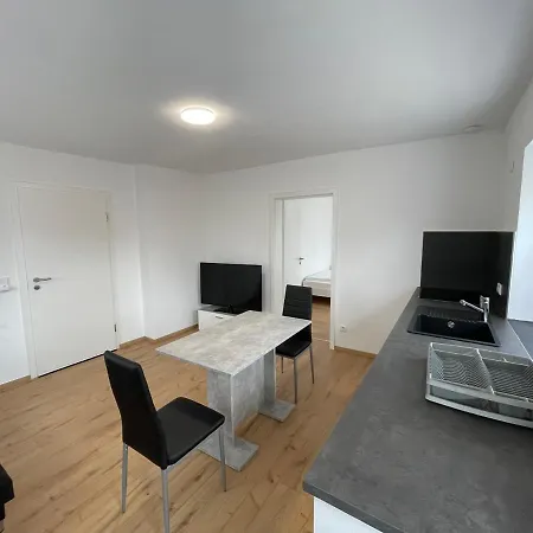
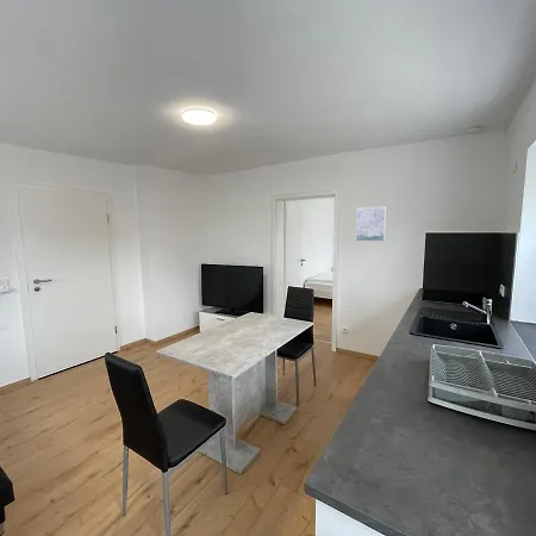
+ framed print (370, 224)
